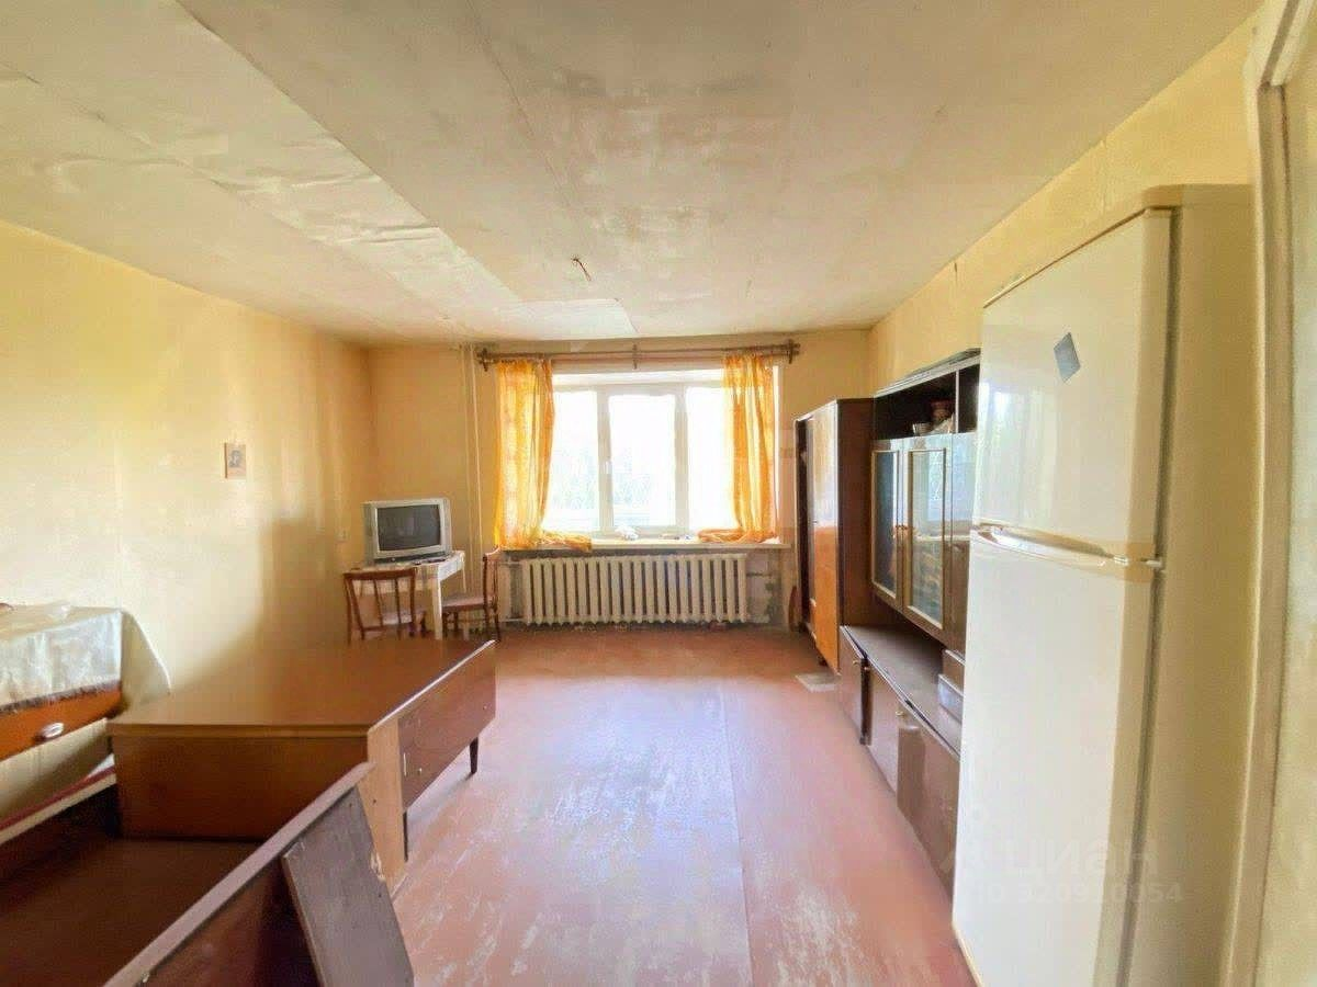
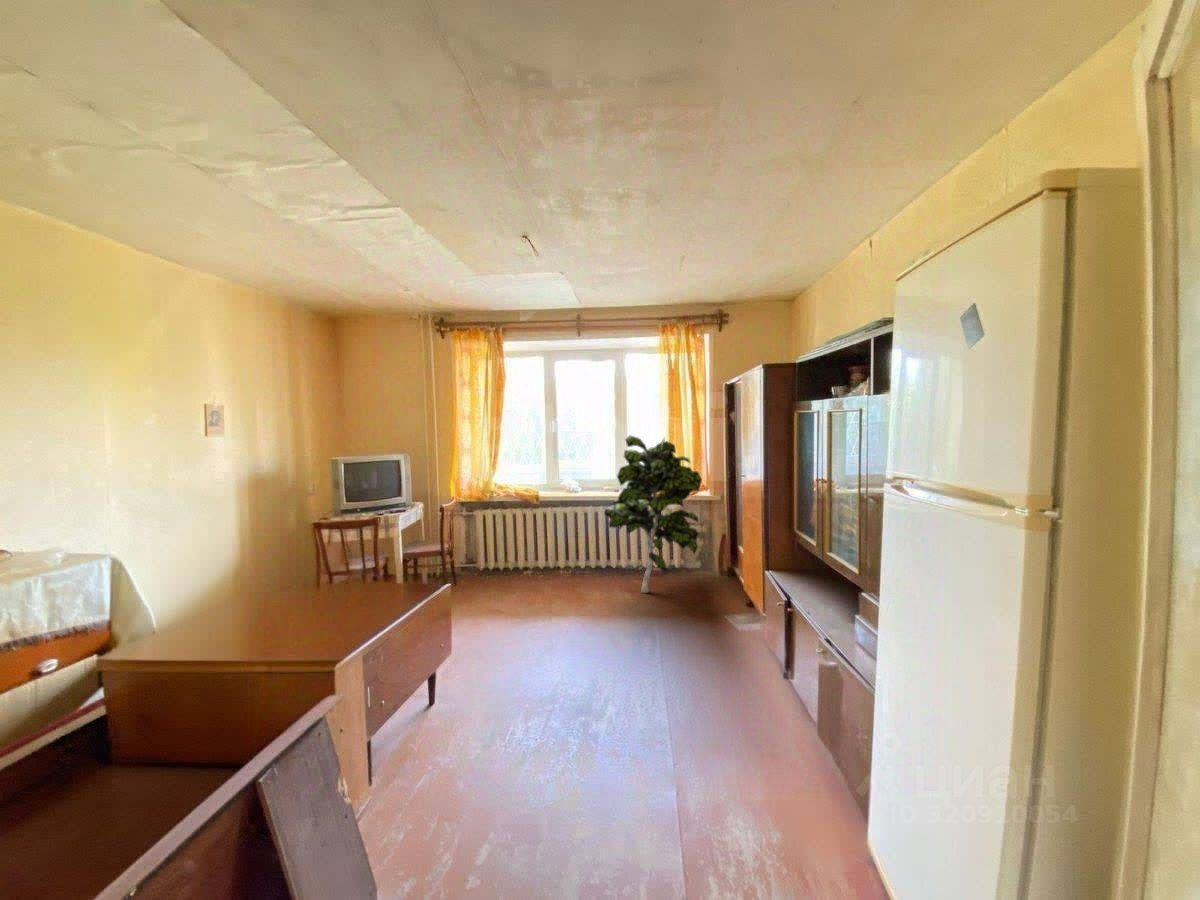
+ indoor plant (652, 512)
